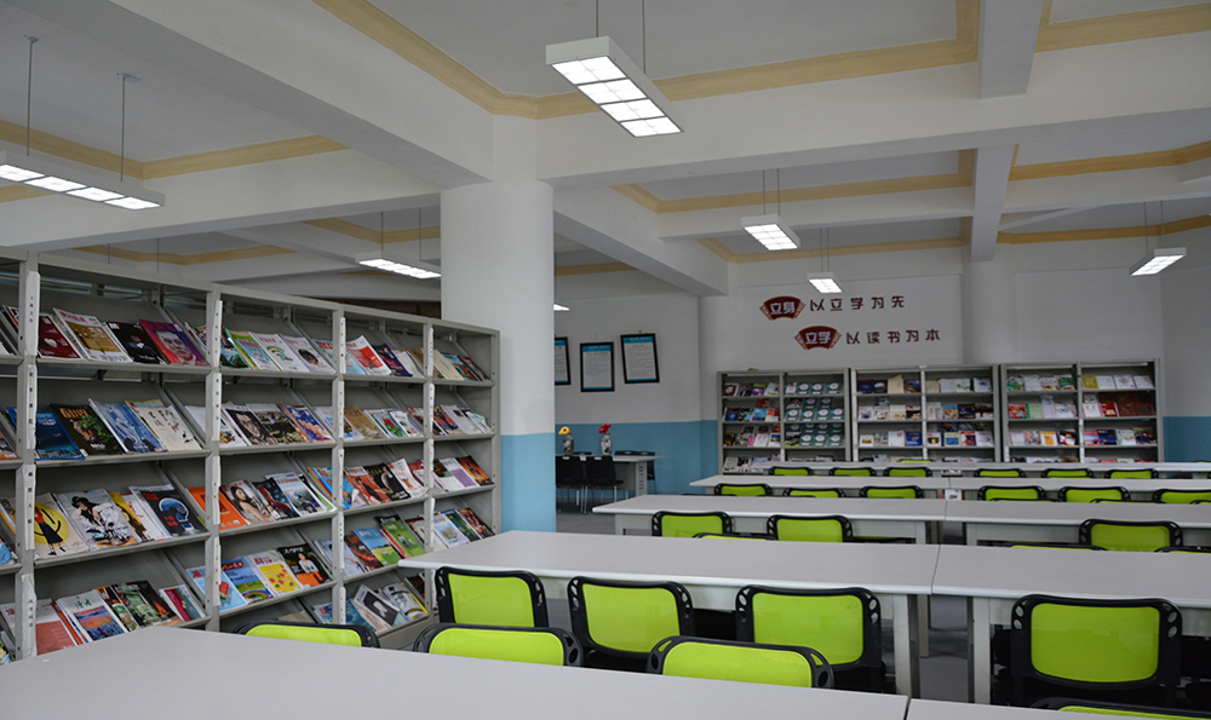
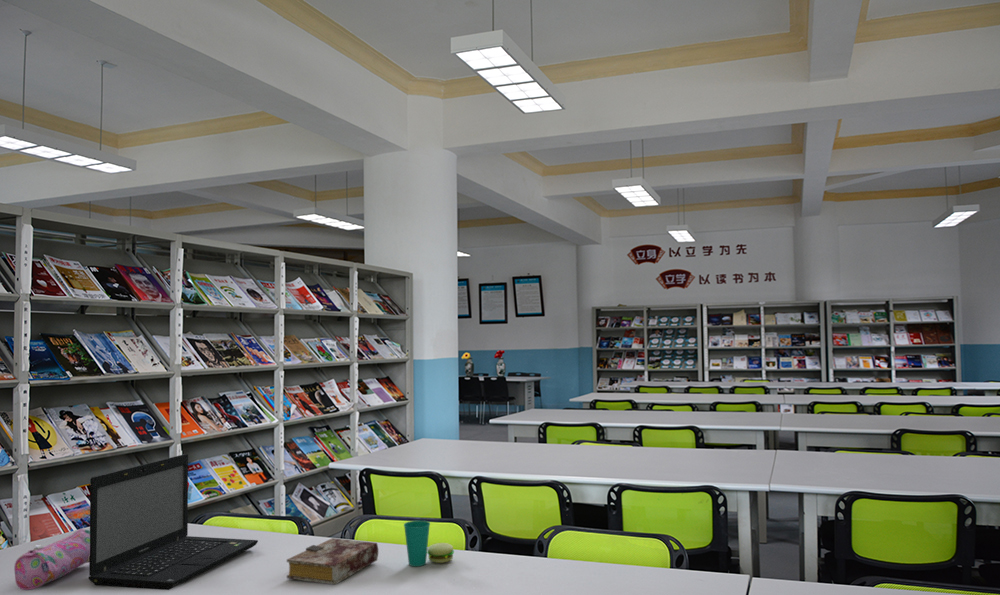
+ cup (427, 542)
+ pencil case (58, 557)
+ laptop (179, 515)
+ book (333, 559)
